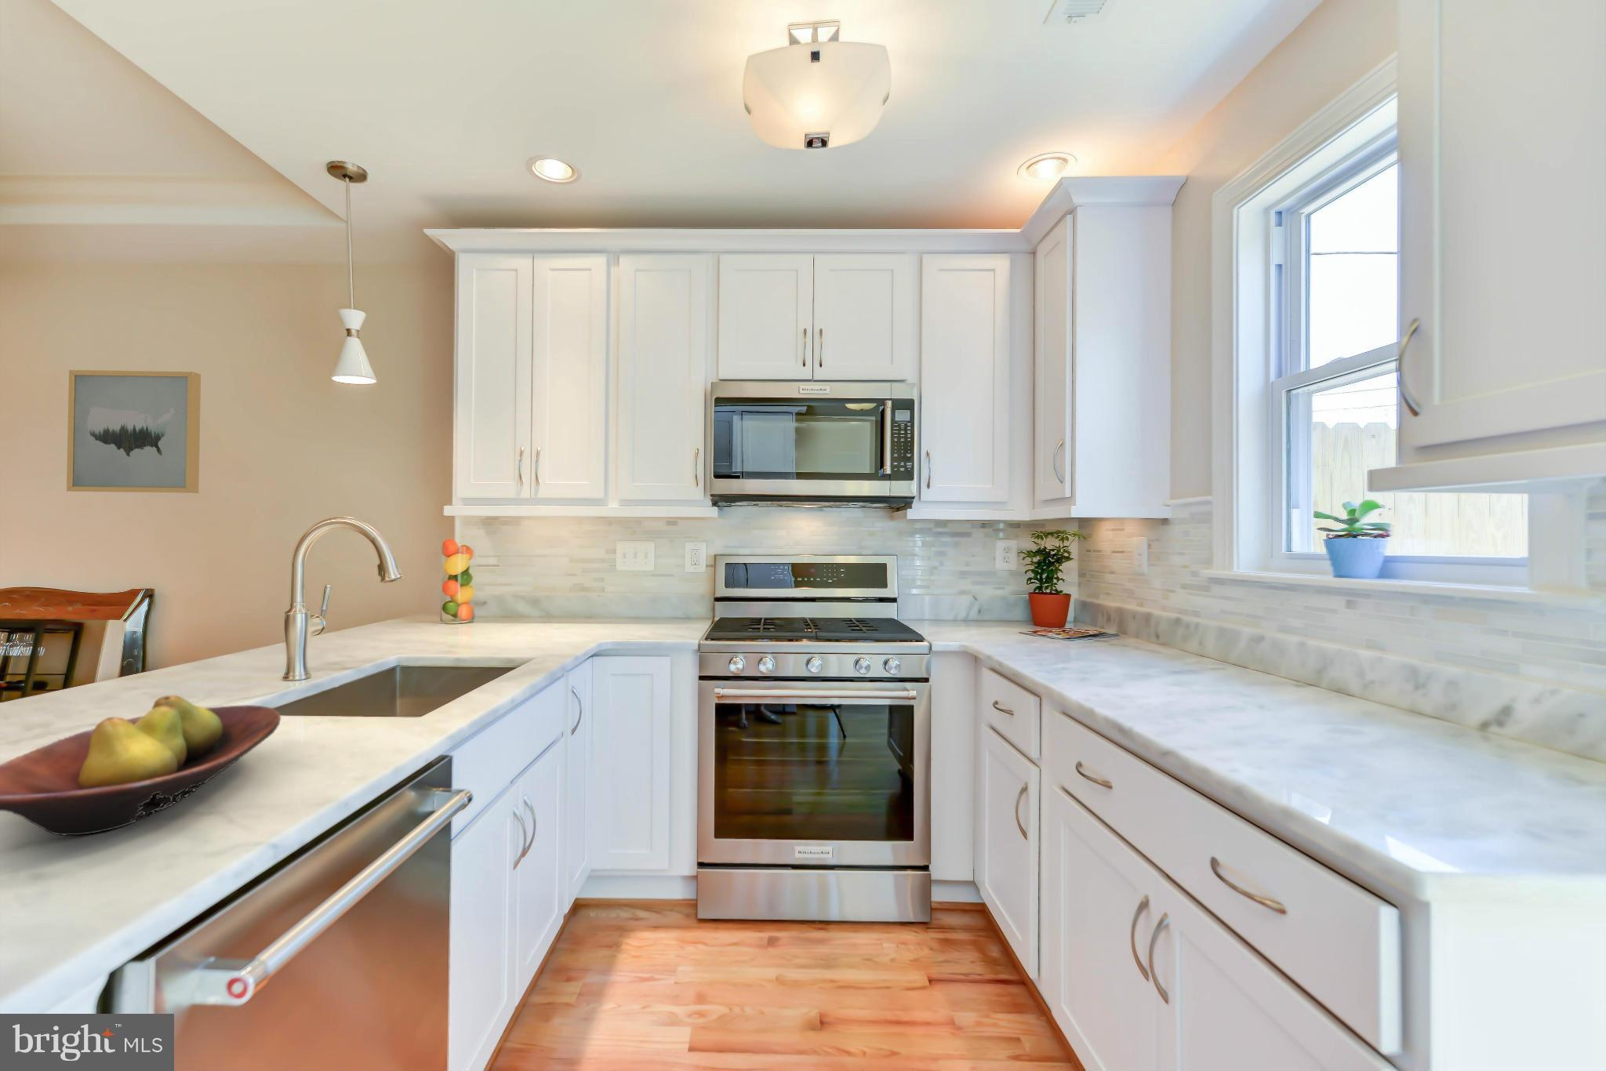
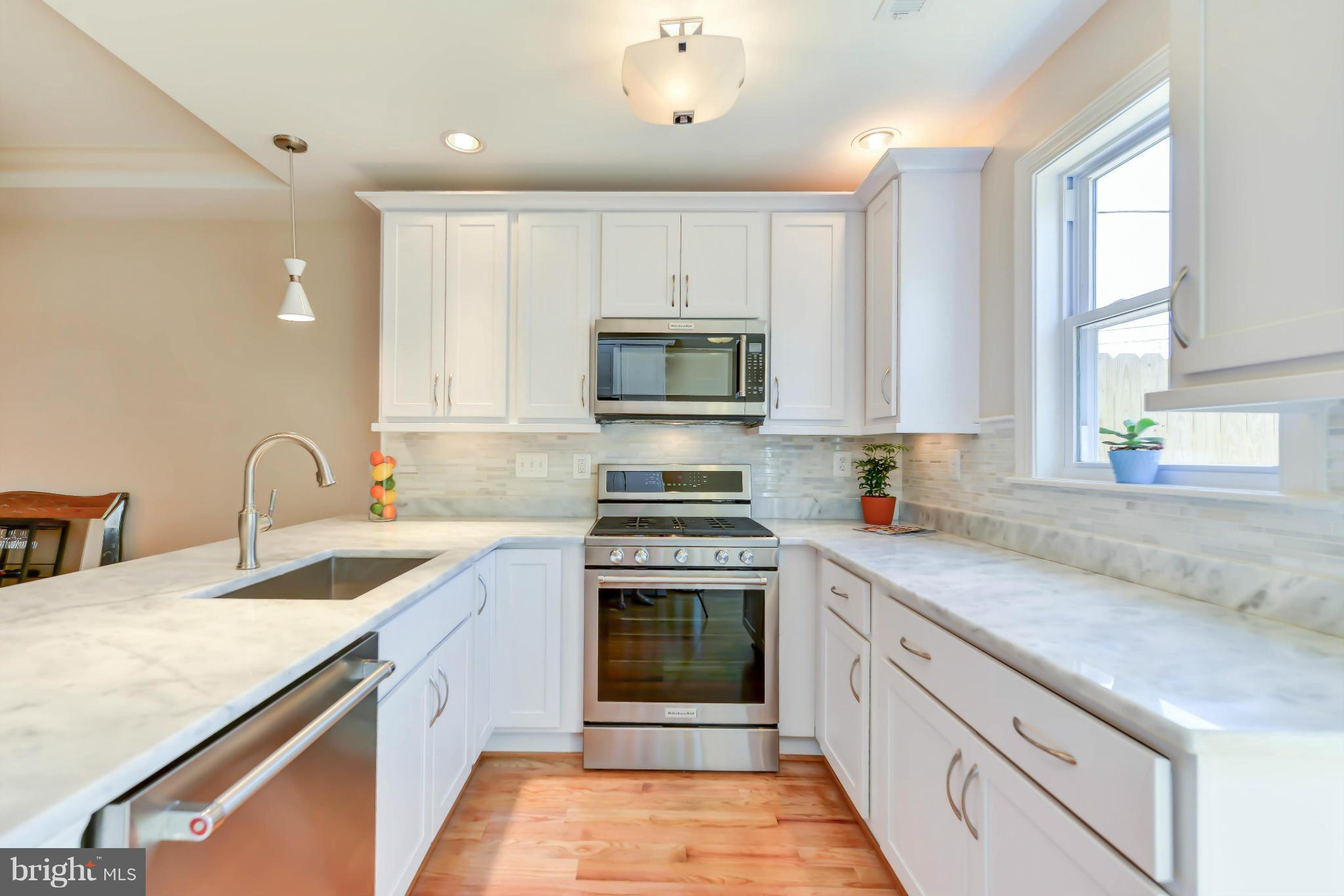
- fruit bowl (148, 748)
- wall art (134, 432)
